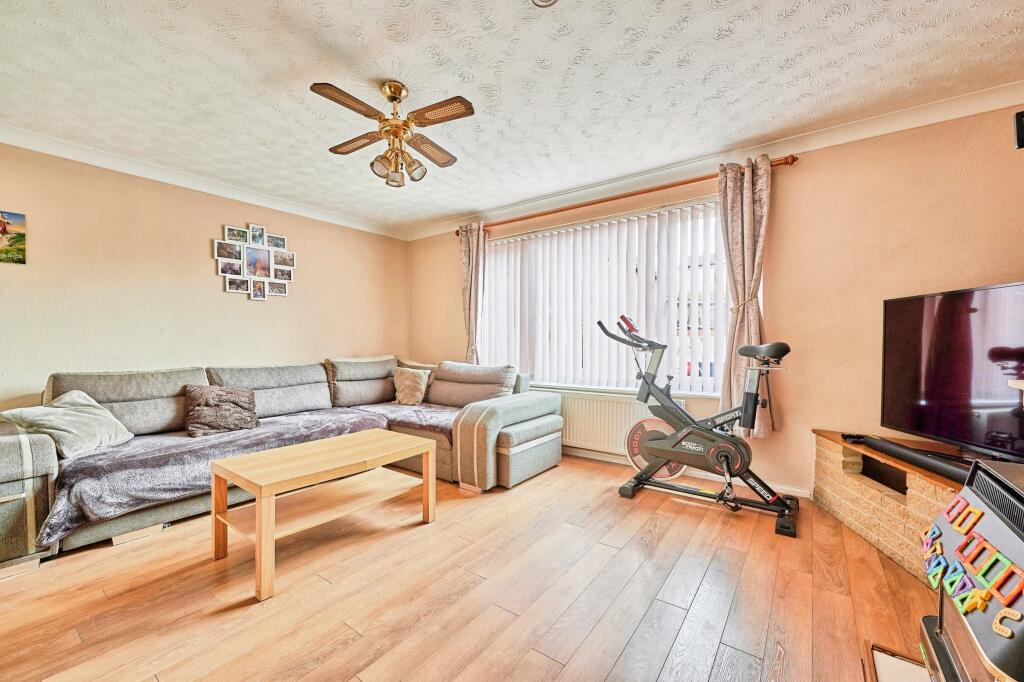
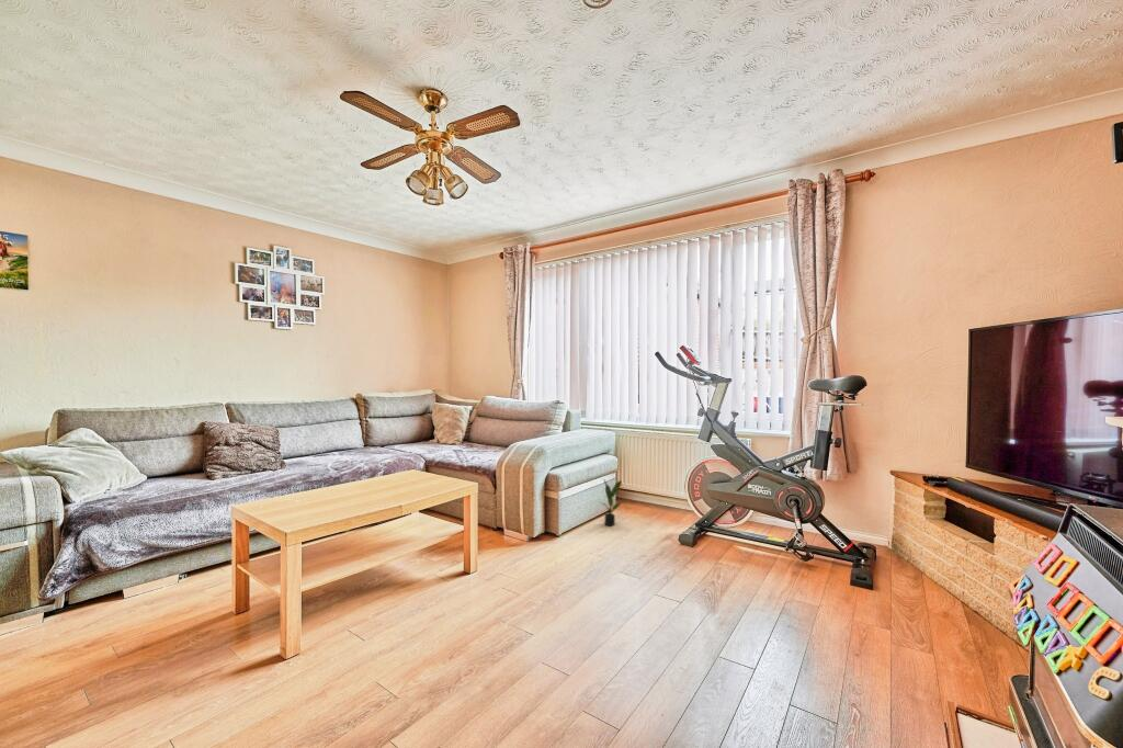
+ potted plant (612, 501)
